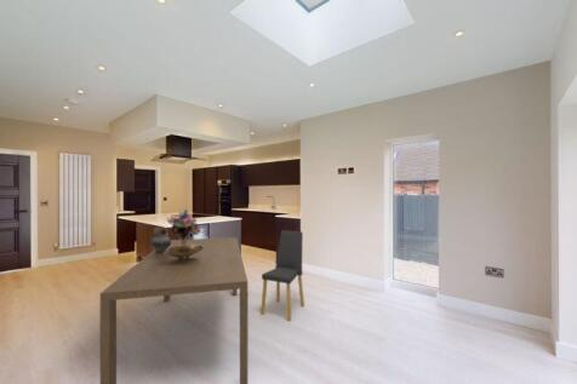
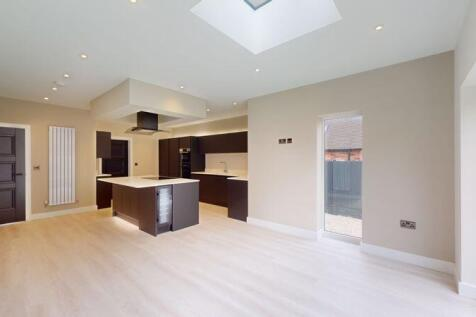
- dining table (194, 292)
- ceramic jug (160, 240)
- dining chair (284, 271)
- bouquet (184, 234)
